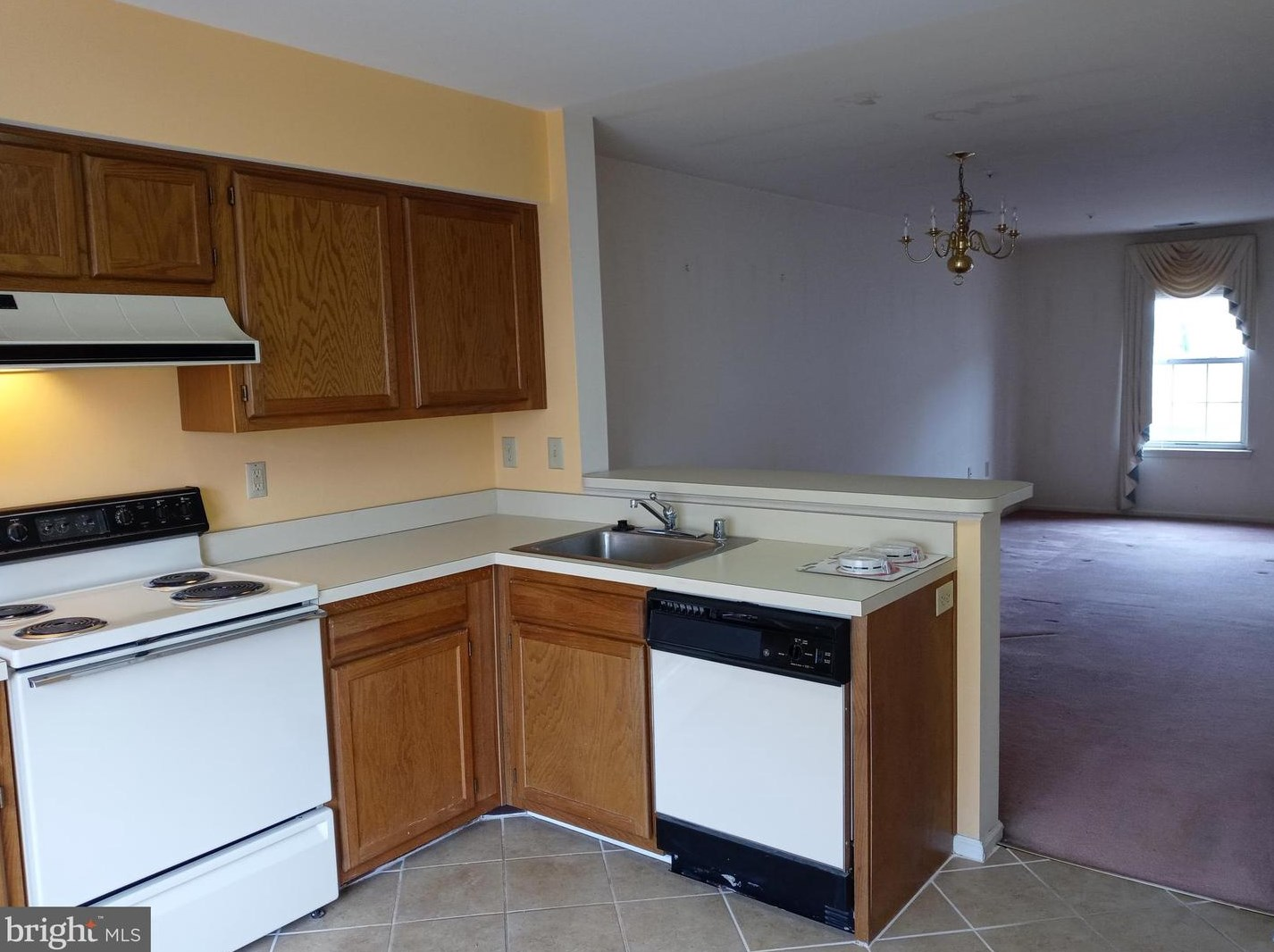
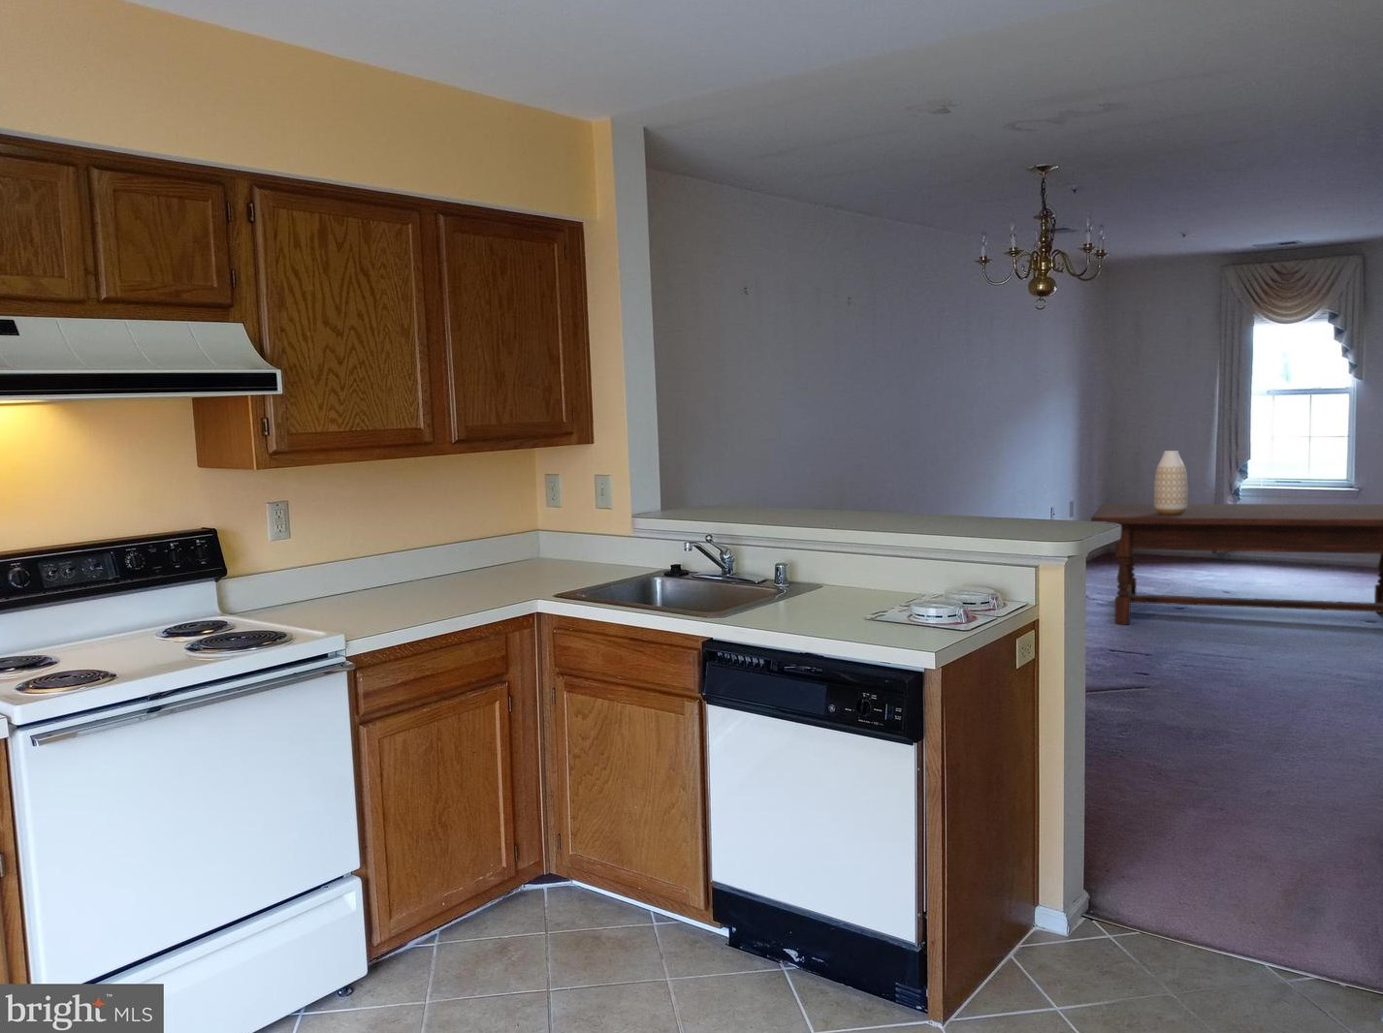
+ dining table (1255, 550)
+ vase (1170, 482)
